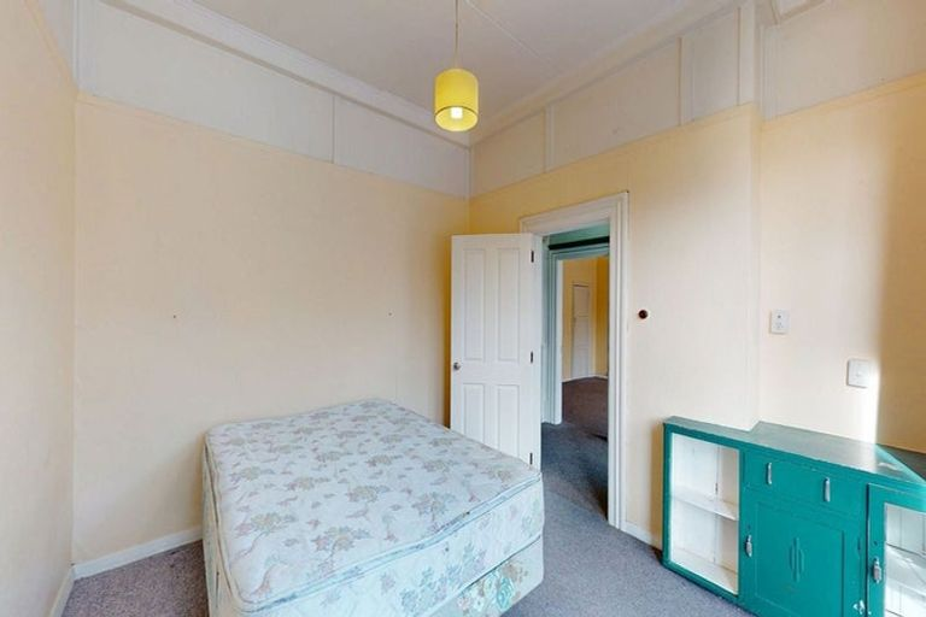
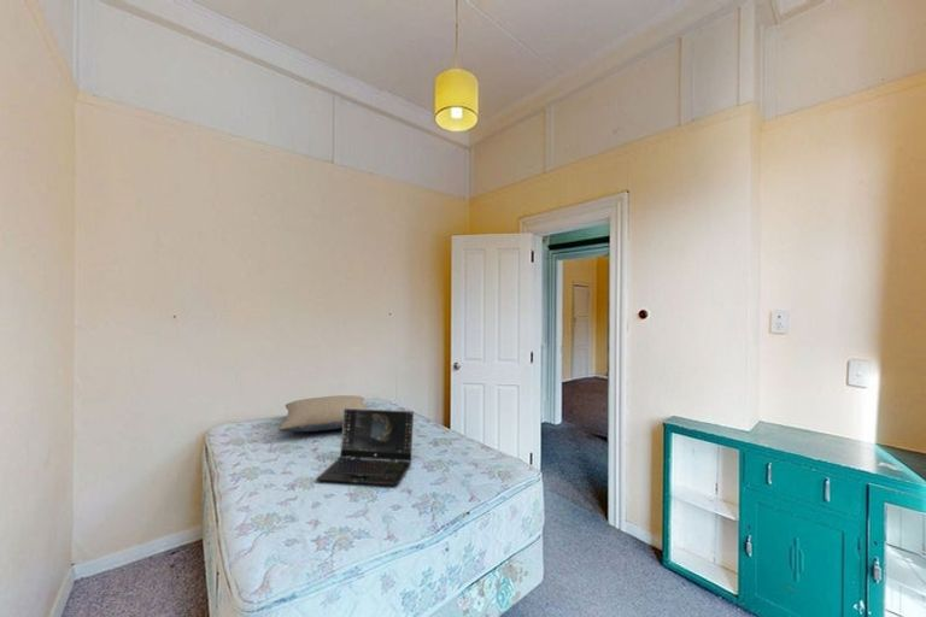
+ pillow (327, 411)
+ laptop computer (368, 443)
